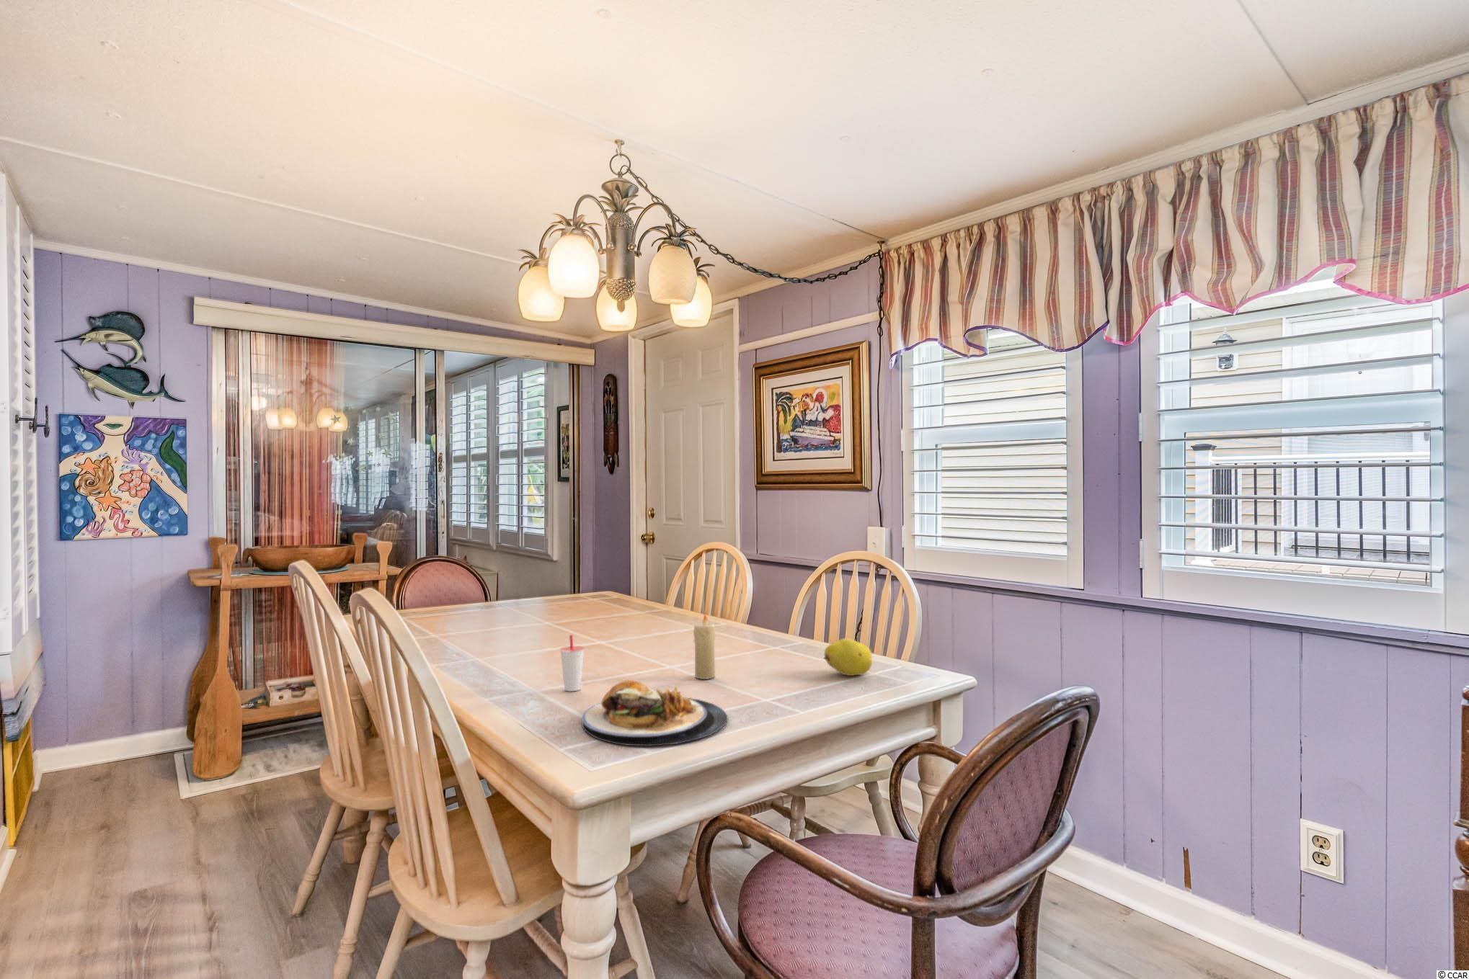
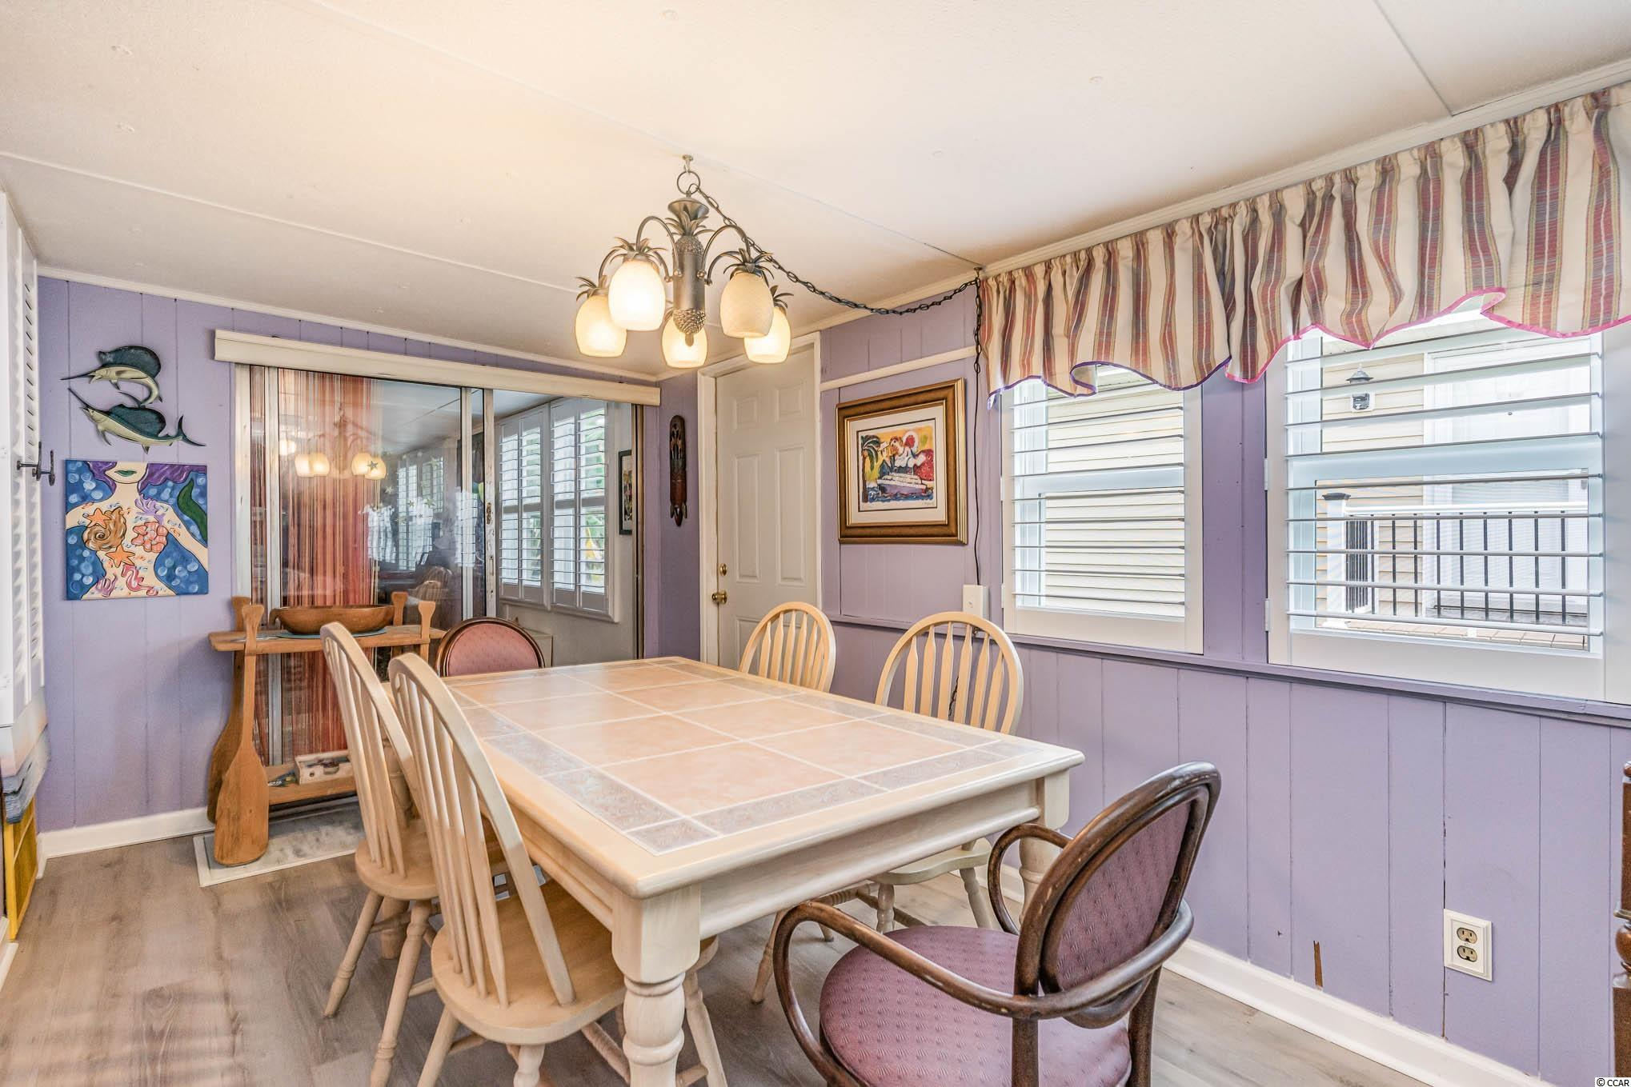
- fruit (846, 657)
- cup (573, 661)
- plate (655, 699)
- candle (704, 645)
